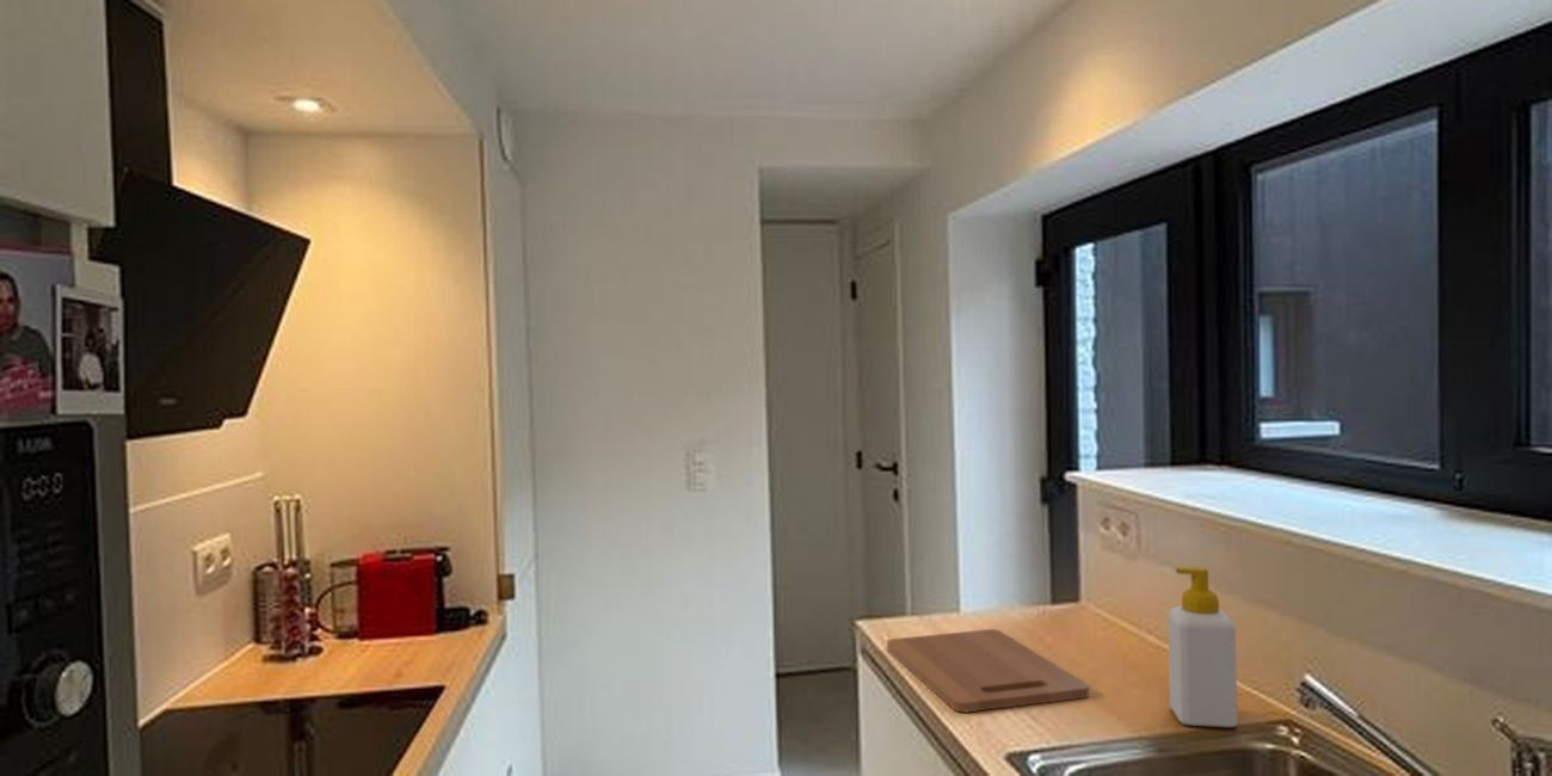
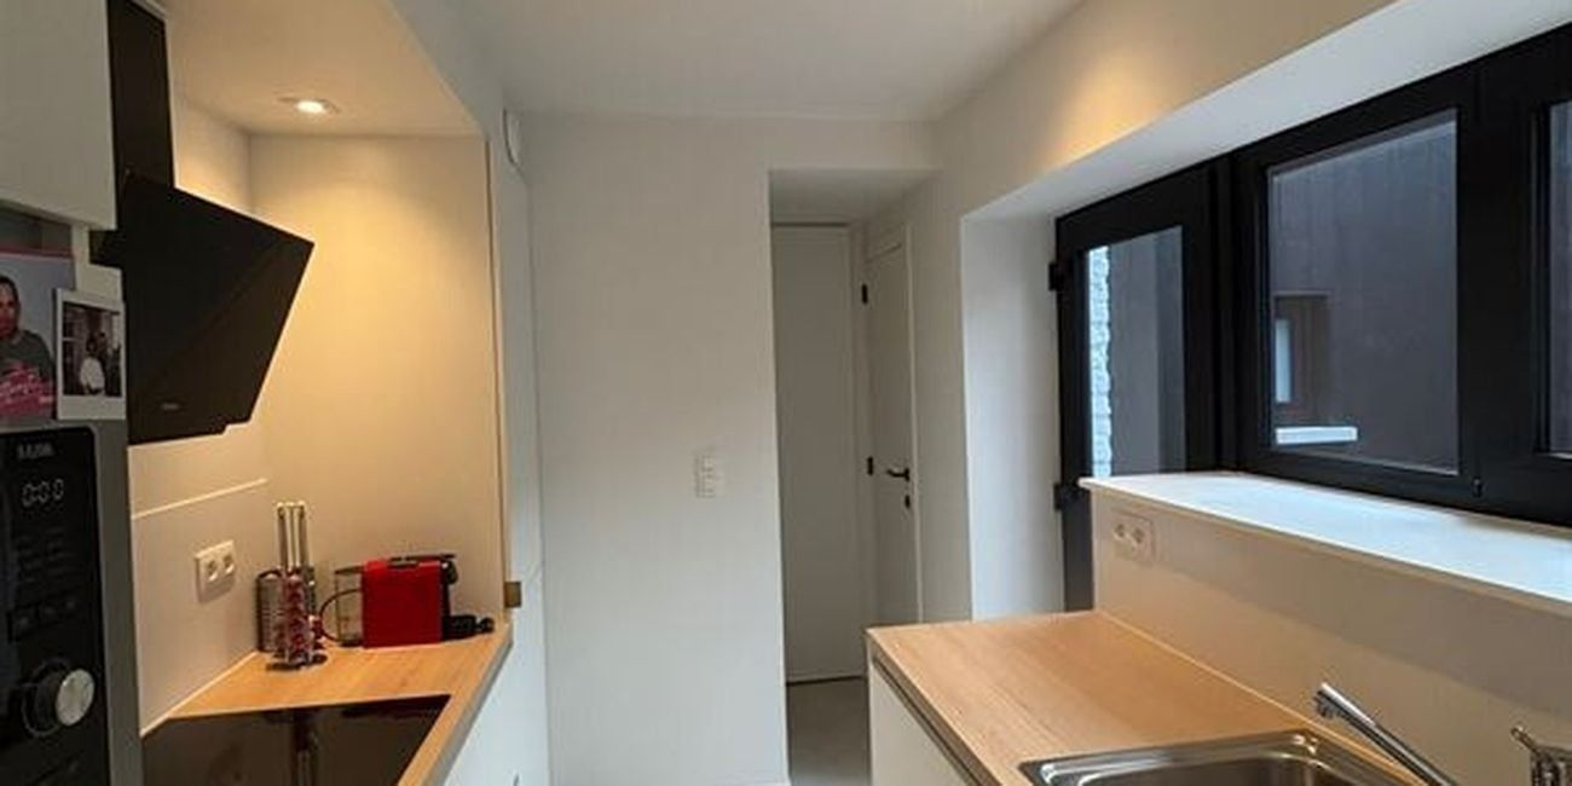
- soap bottle (1201, 642)
- cutting board (979, 665)
